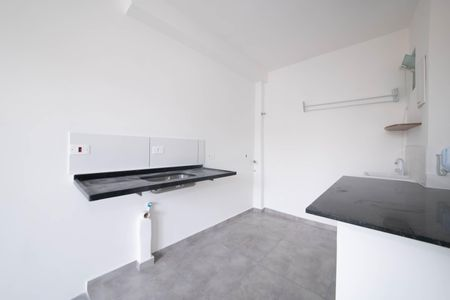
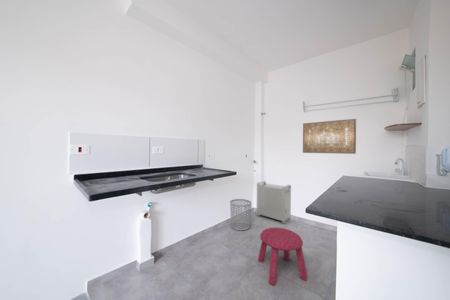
+ waste bin (240, 214)
+ wall art (327, 137)
+ storage bin (273, 200)
+ stool (280, 249)
